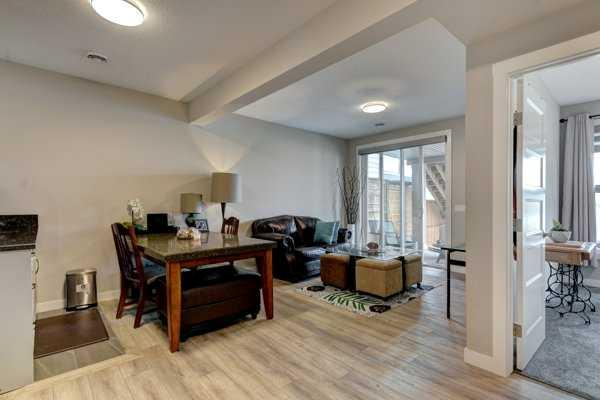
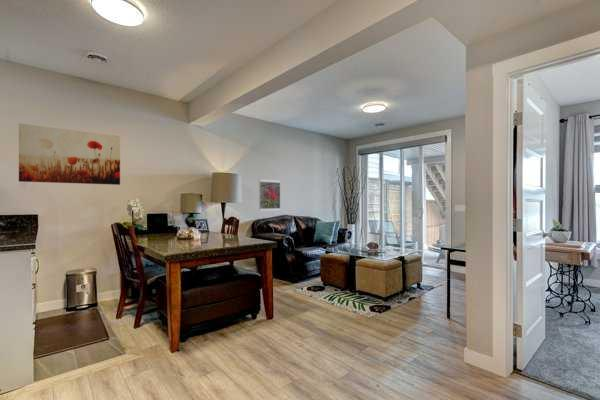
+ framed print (269, 195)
+ wall art (73, 156)
